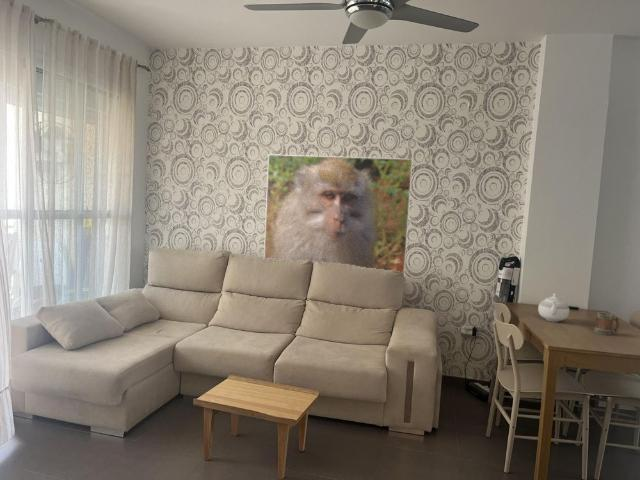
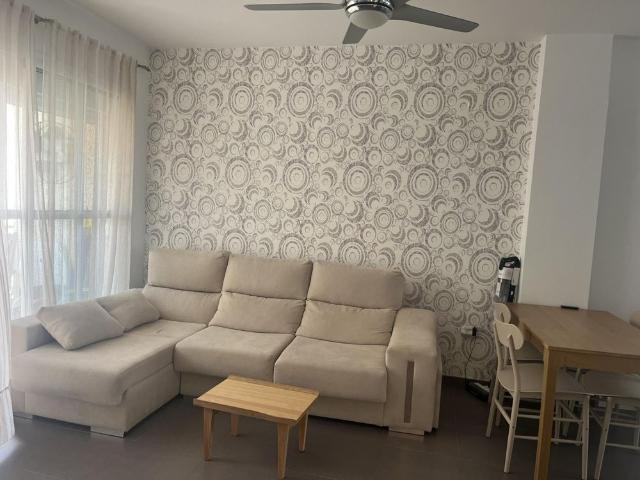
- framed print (335, 214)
- mug (606, 323)
- teapot (553, 306)
